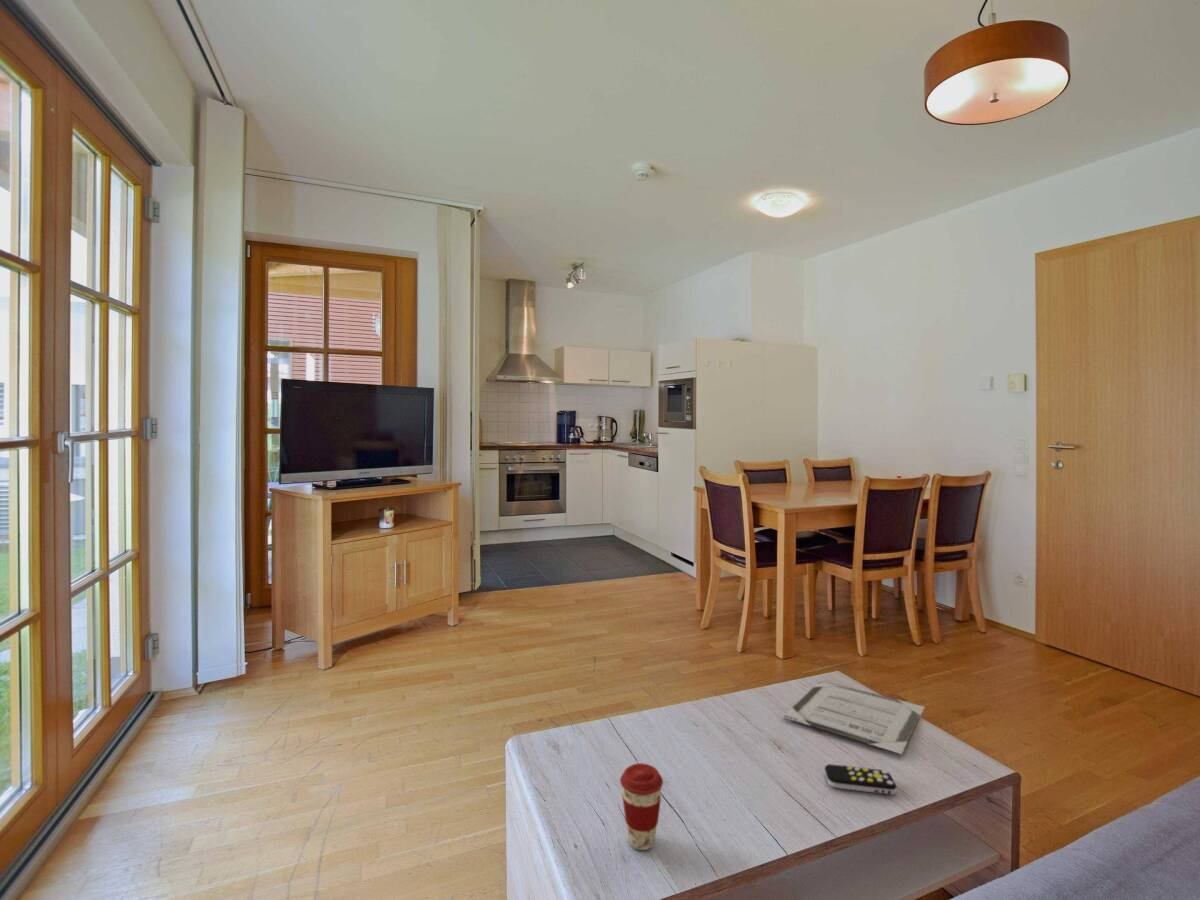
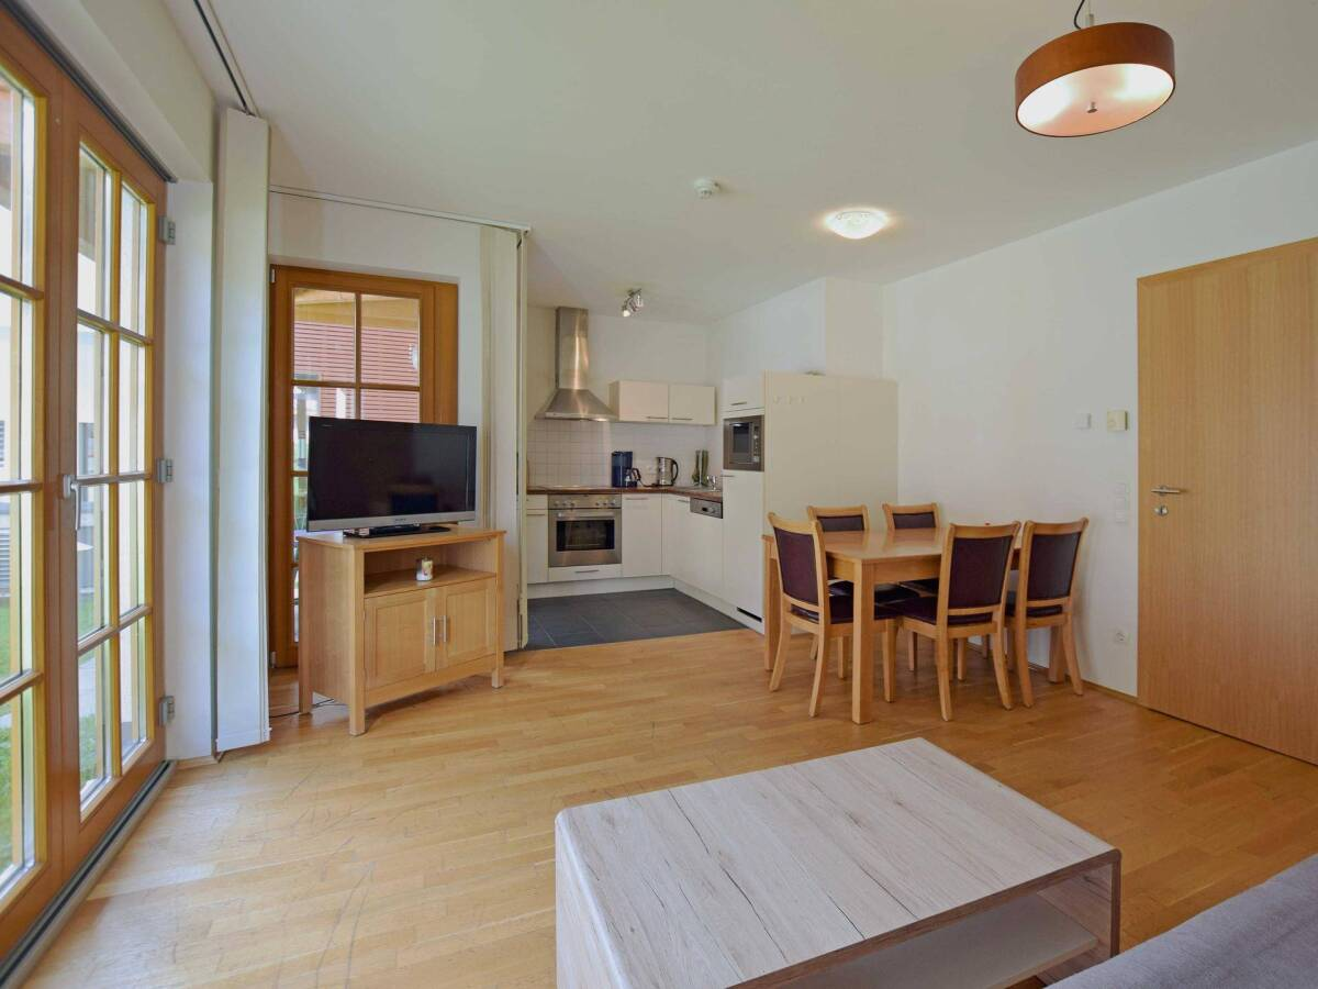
- picture frame (855, 711)
- remote control (859, 778)
- coffee cup (641, 807)
